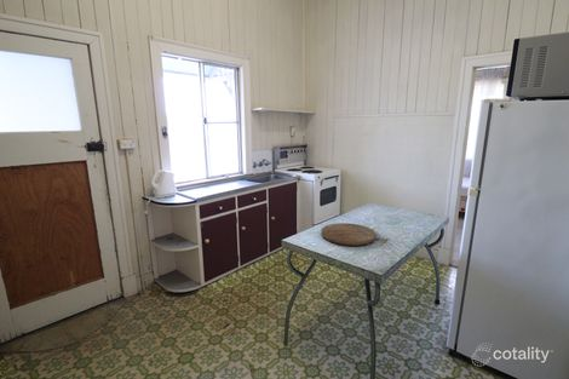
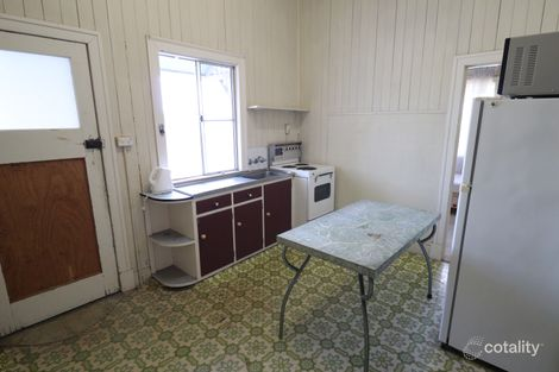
- cutting board (347, 232)
